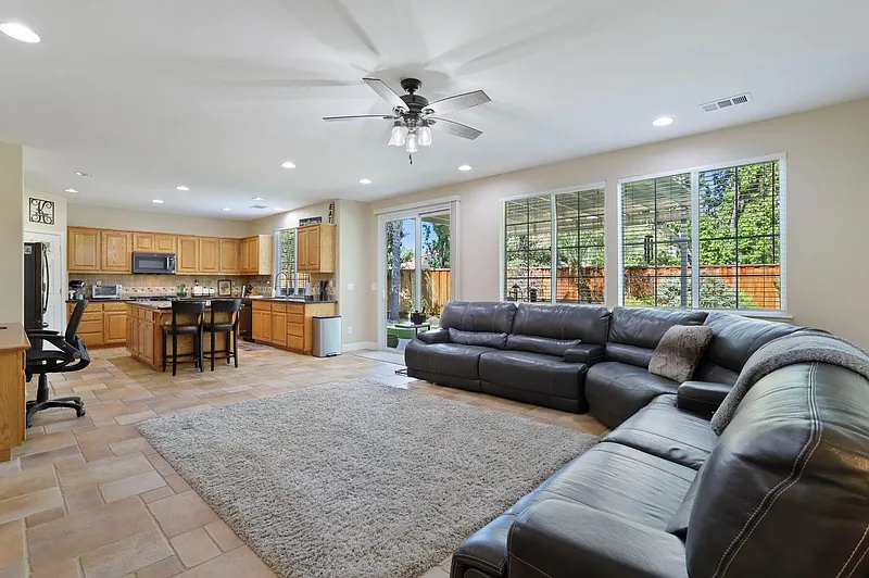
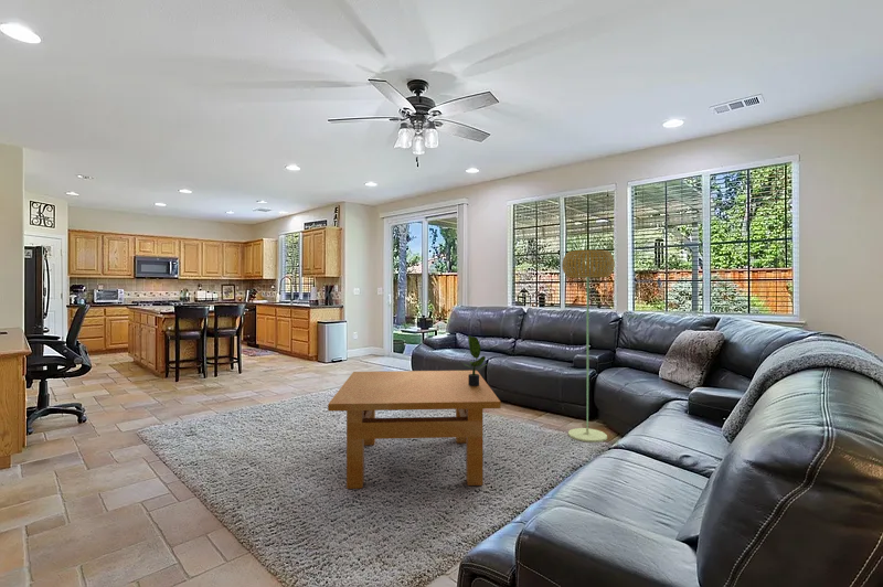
+ table (415, 421)
+ potted plant (476, 359)
+ floor lamp (587, 343)
